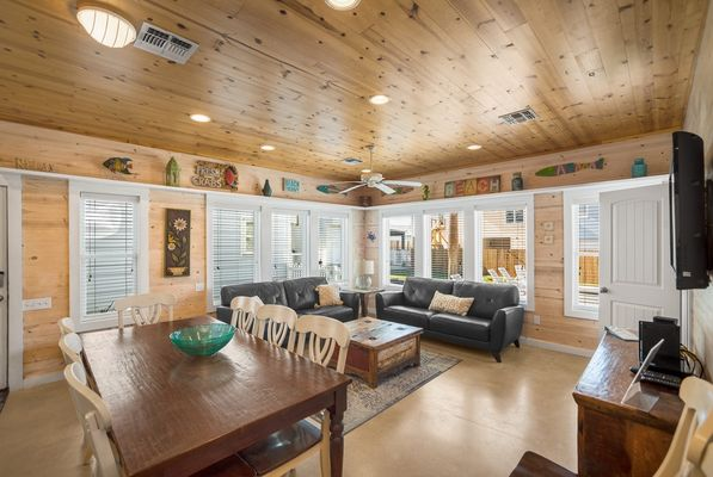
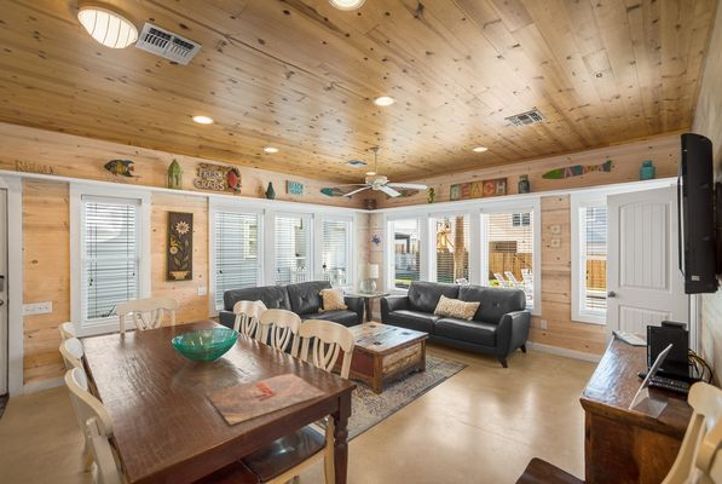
+ placemat (261, 390)
